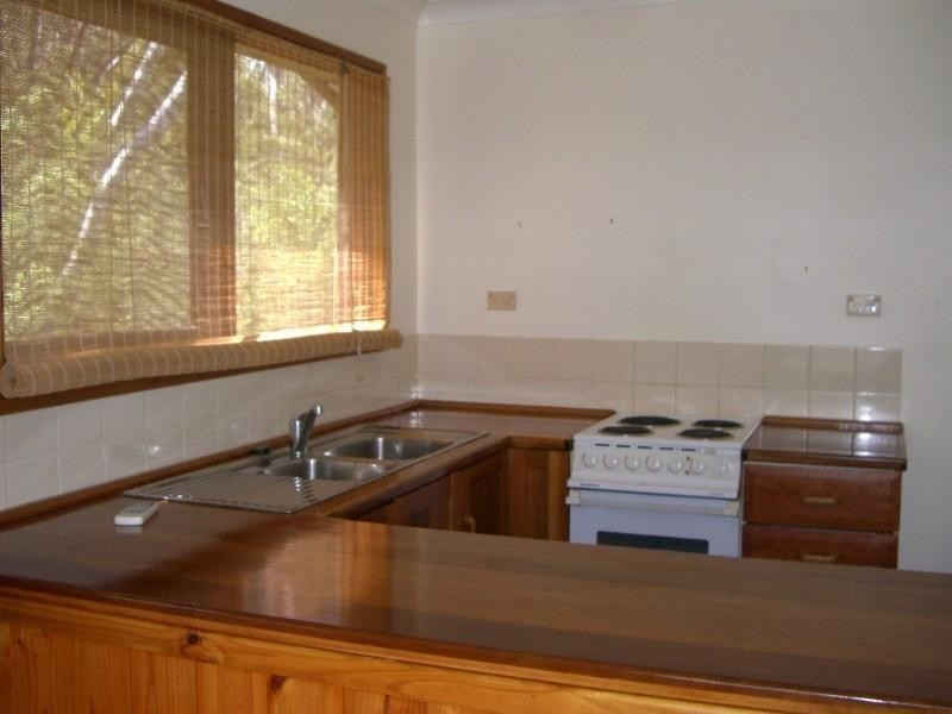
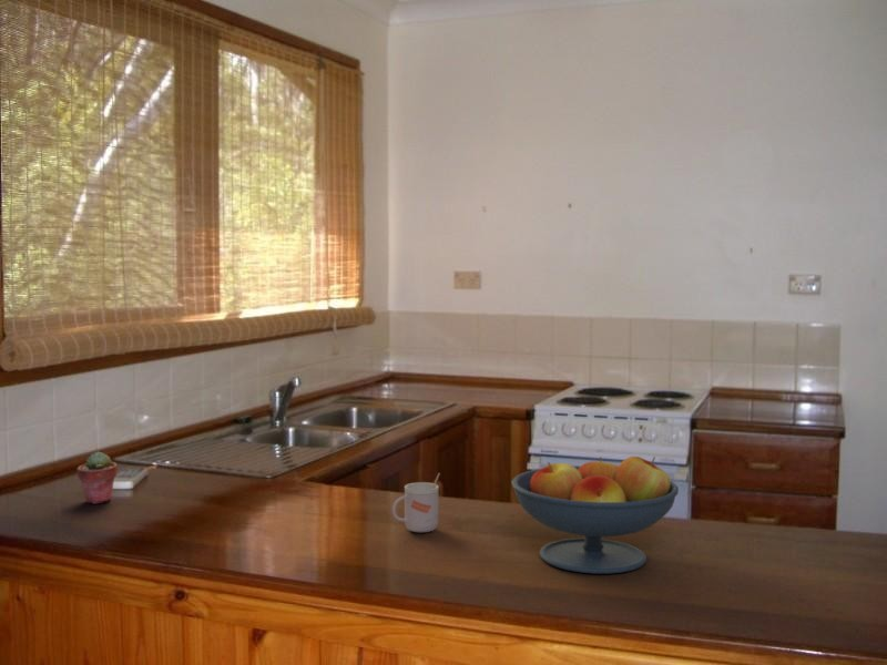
+ potted succulent (98, 475)
+ mug (416, 502)
+ fruit bowl (593, 507)
